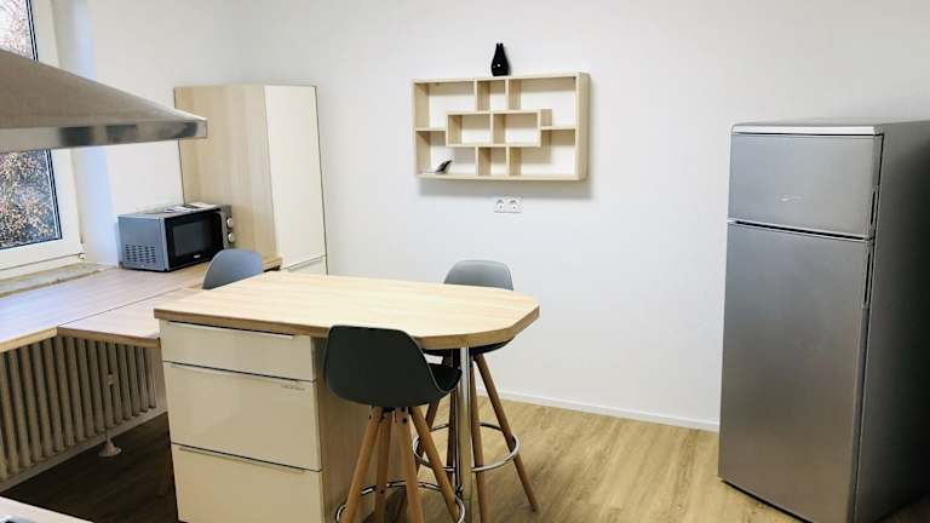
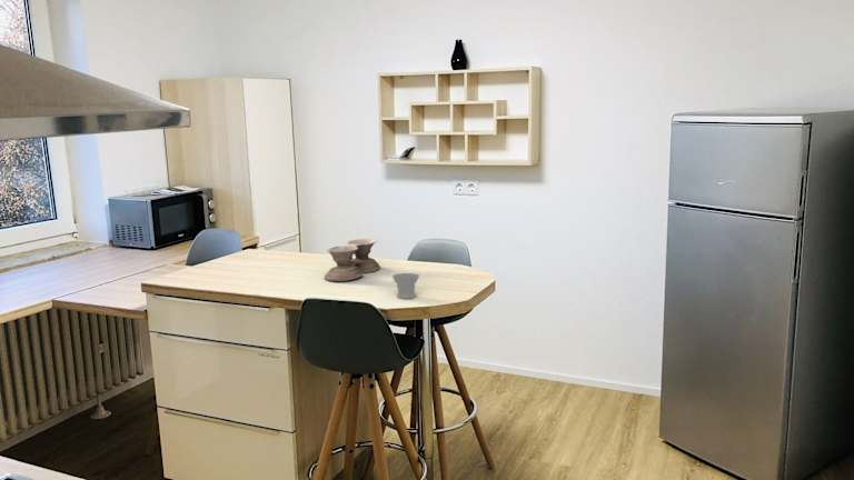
+ bowl (351, 258)
+ cup (406, 286)
